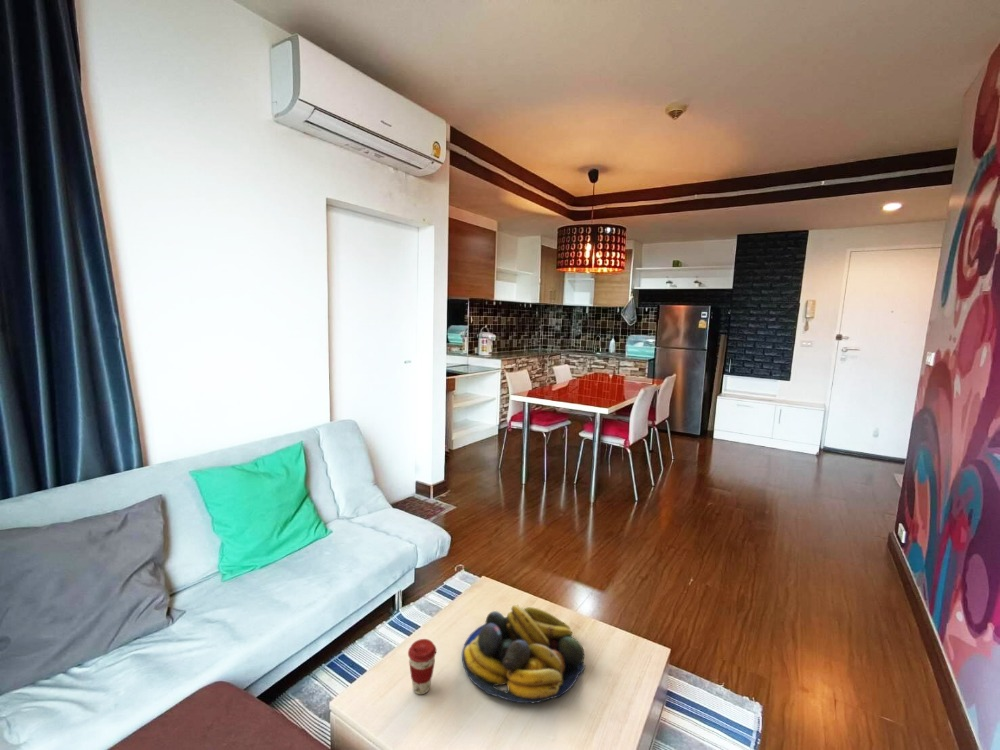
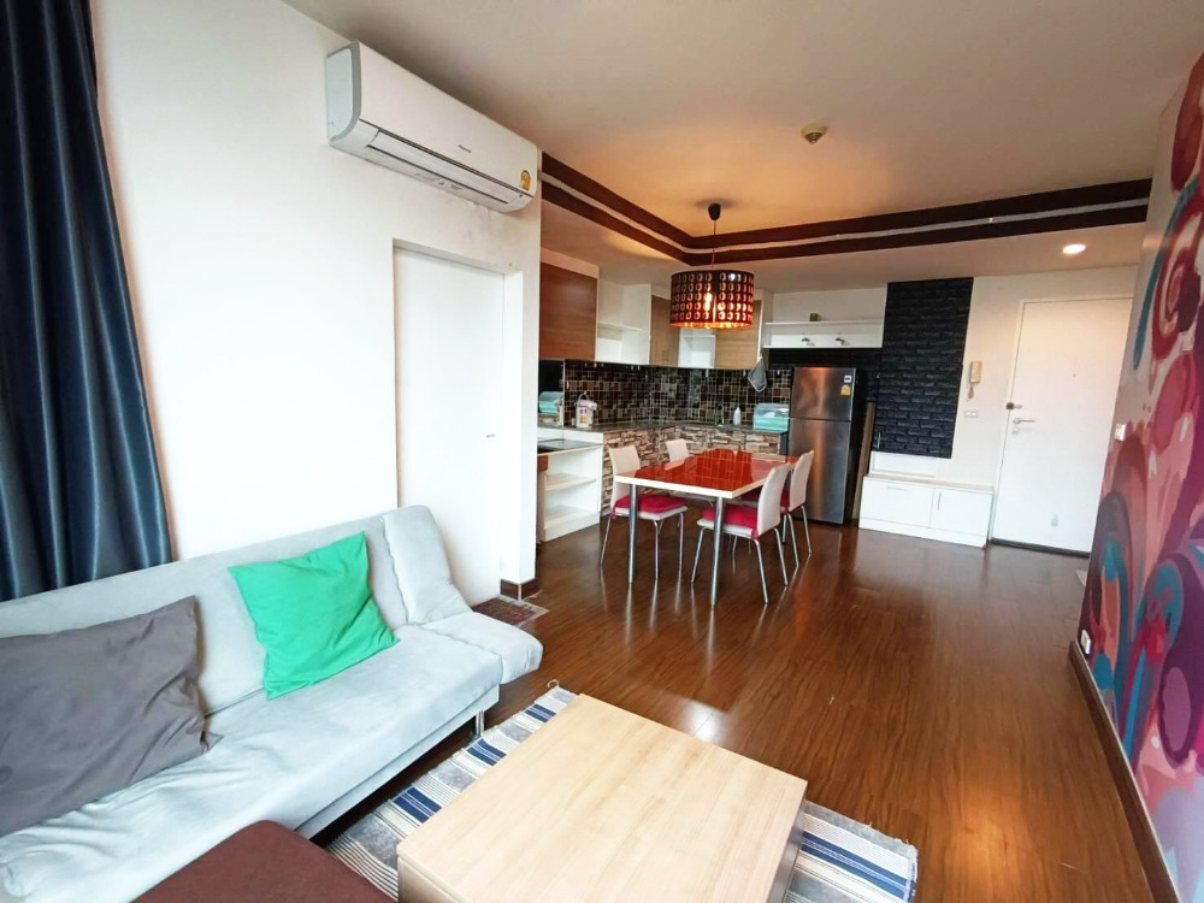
- coffee cup (421, 667)
- fruit bowl (522, 636)
